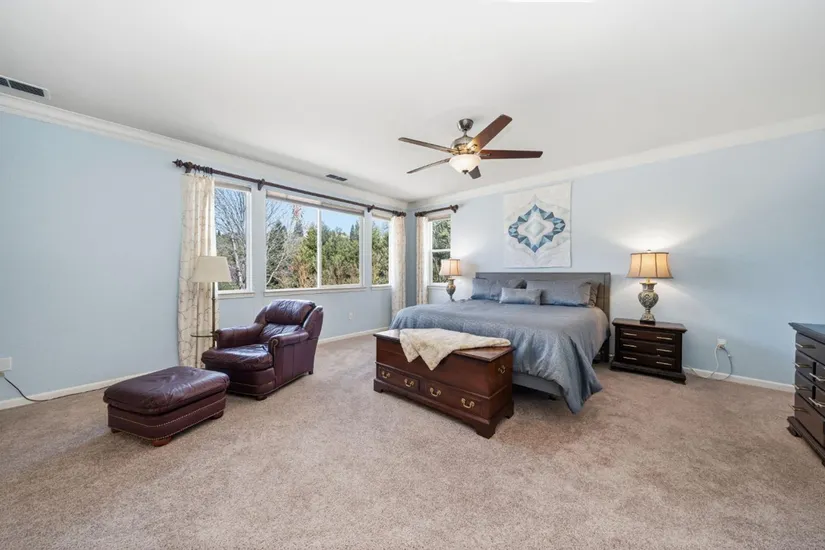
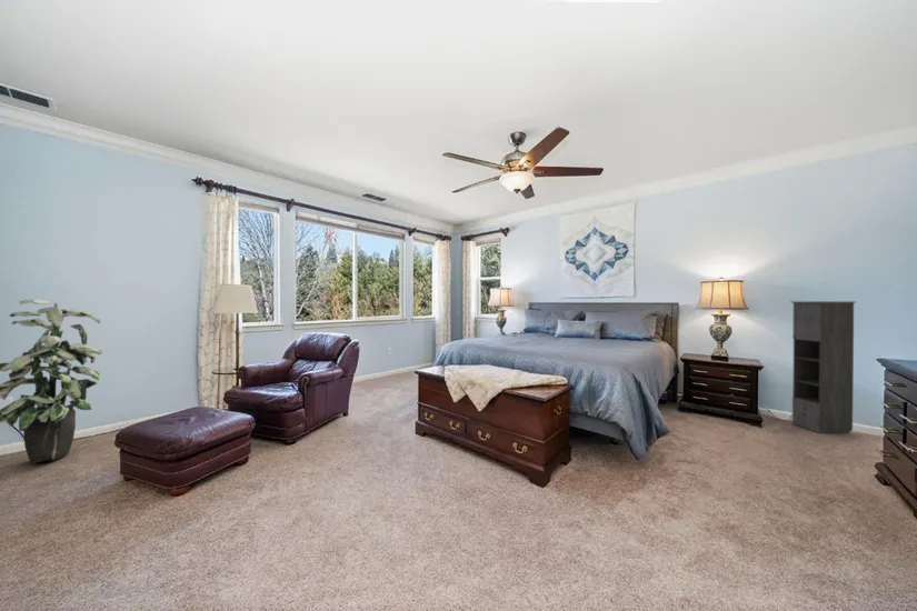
+ storage cabinet (820, 364)
+ indoor plant (47, 378)
